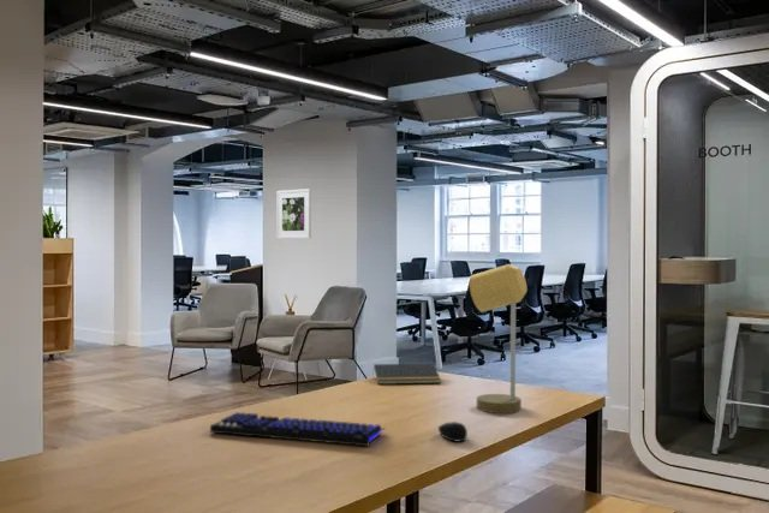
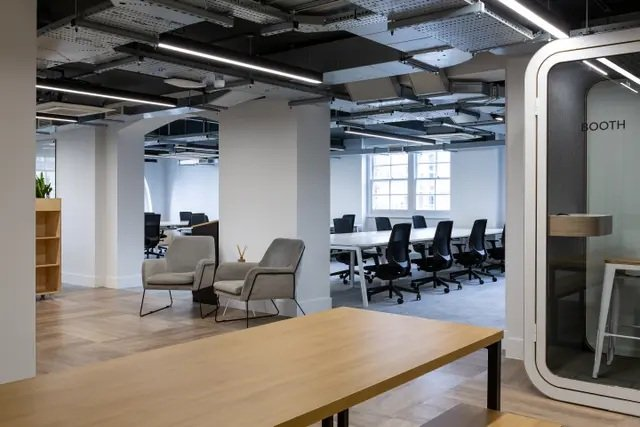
- desk lamp (511, 335)
- keyboard (298, 426)
- notepad (406, 372)
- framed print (293, 214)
- computer mouse (452, 429)
